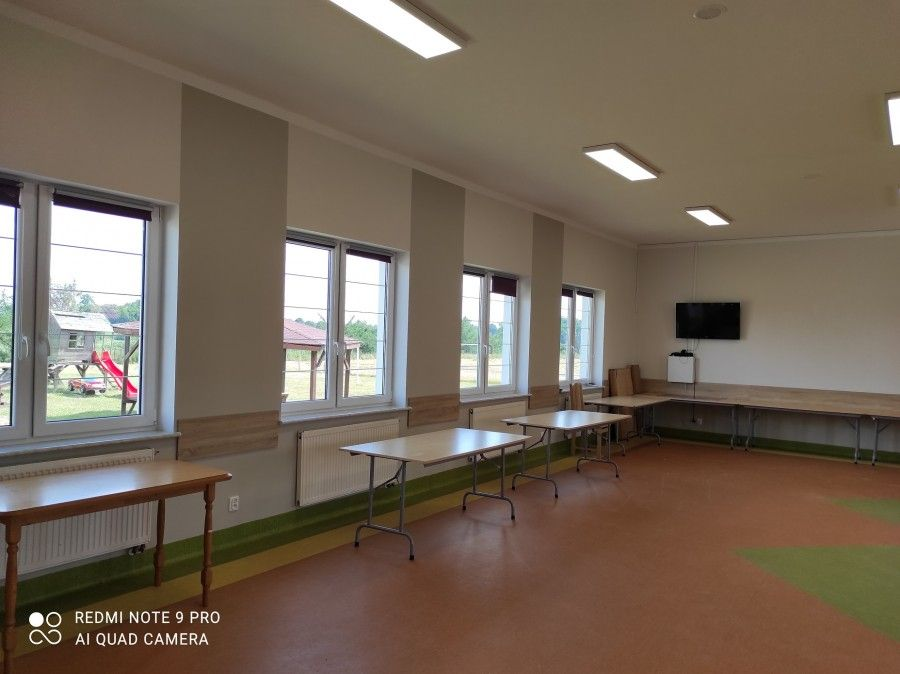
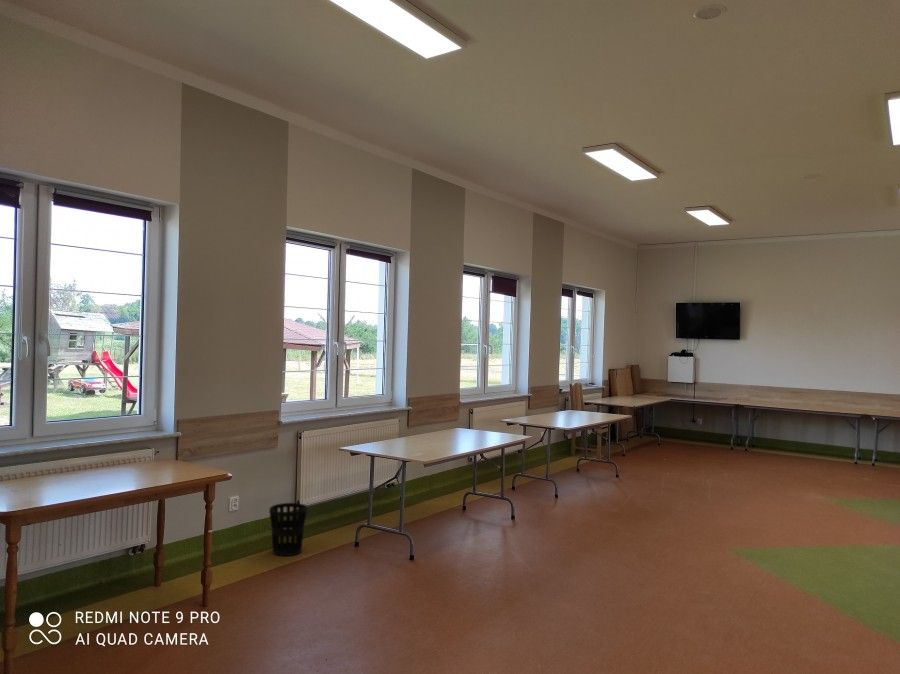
+ wastebasket (287, 529)
